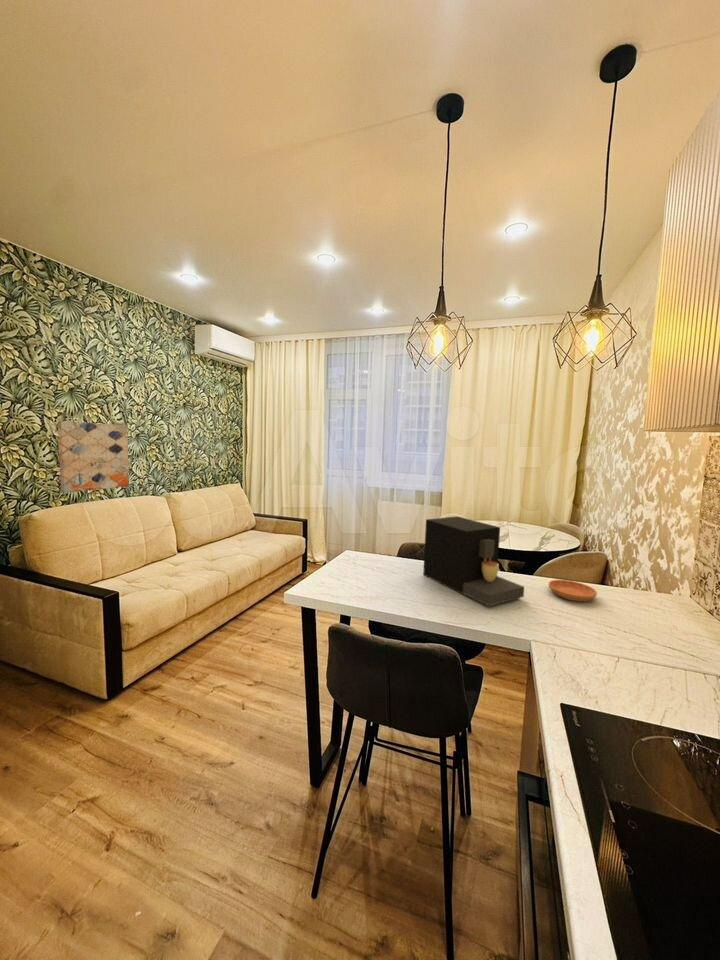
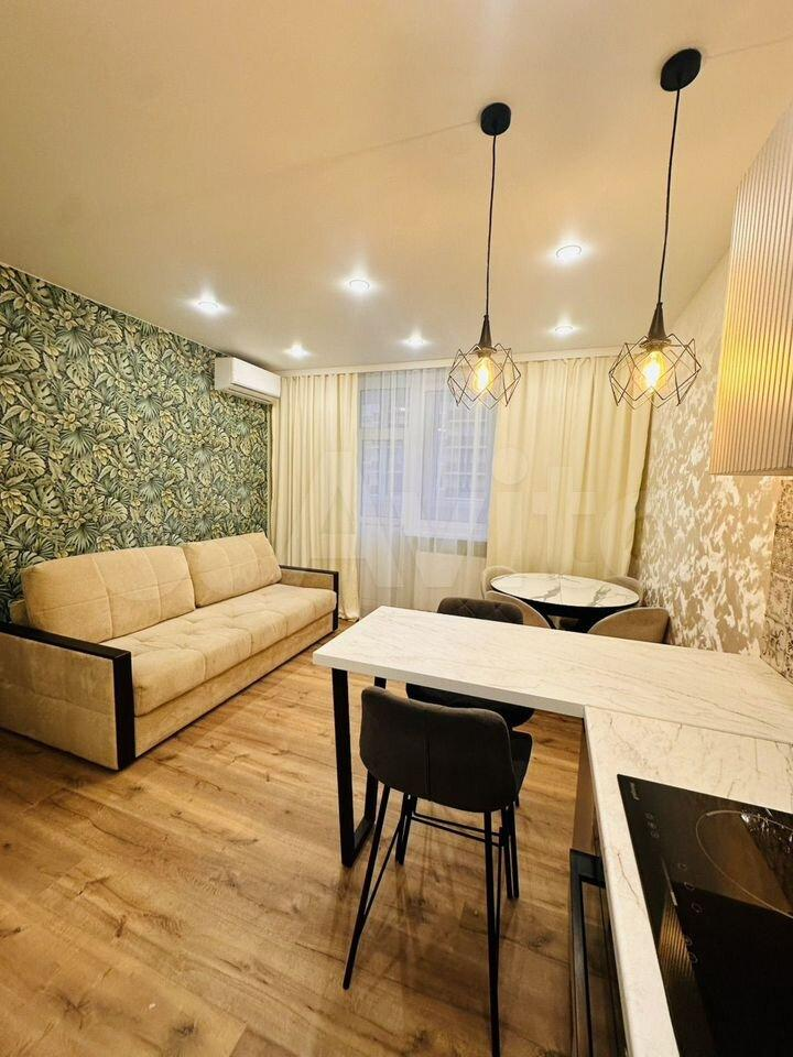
- wall art (96, 456)
- coffee maker (471, 556)
- saucer (571, 590)
